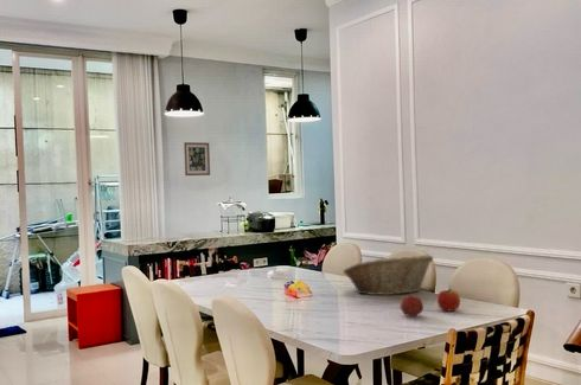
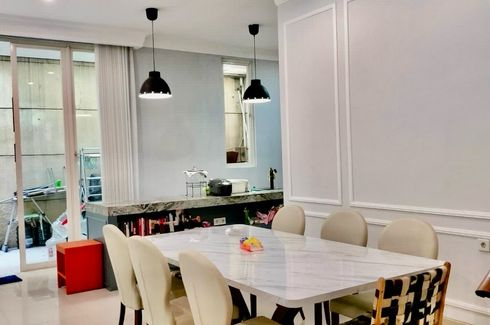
- fruit basket (388, 271)
- apple (448, 299)
- fruit (411, 304)
- wall art (197, 159)
